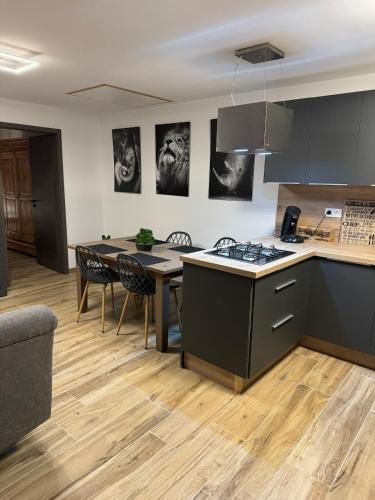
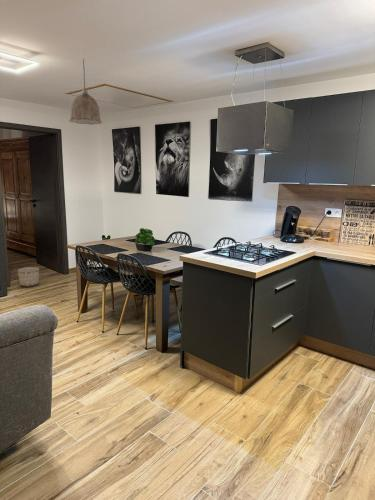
+ pendant lamp (84, 91)
+ planter (29, 277)
